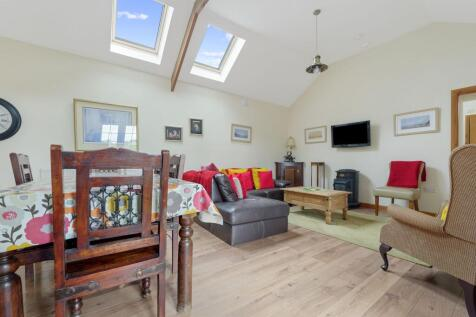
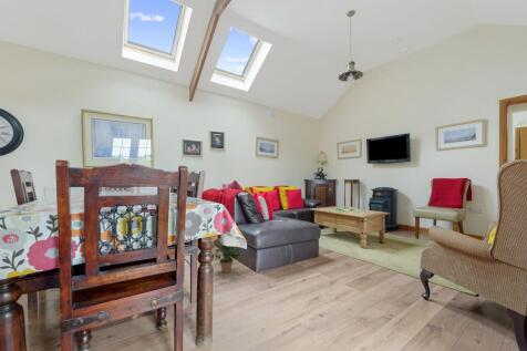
+ potted plant (227, 255)
